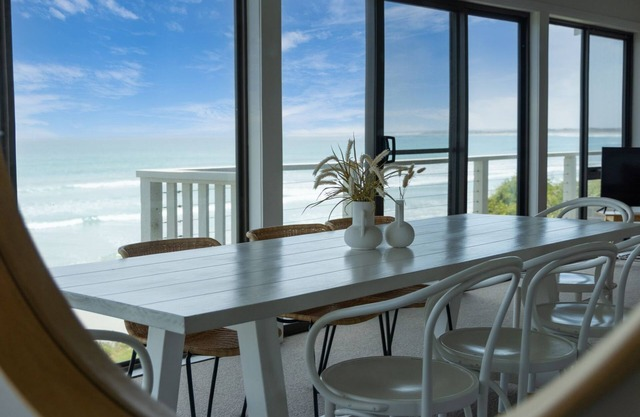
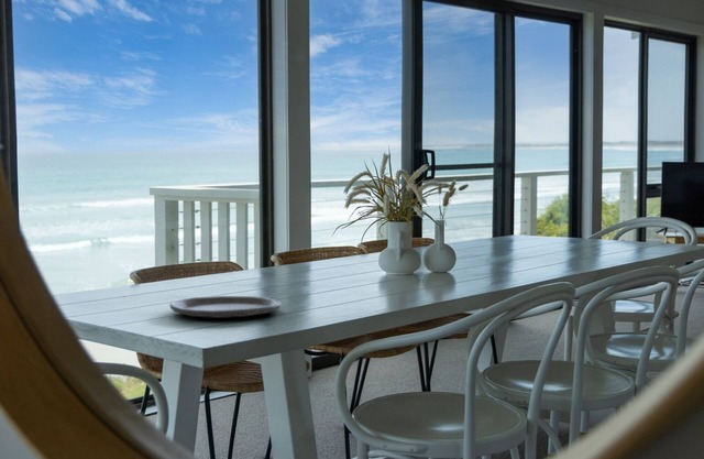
+ plate (226, 306)
